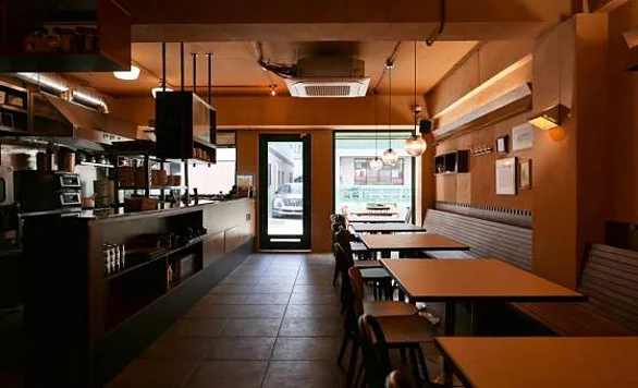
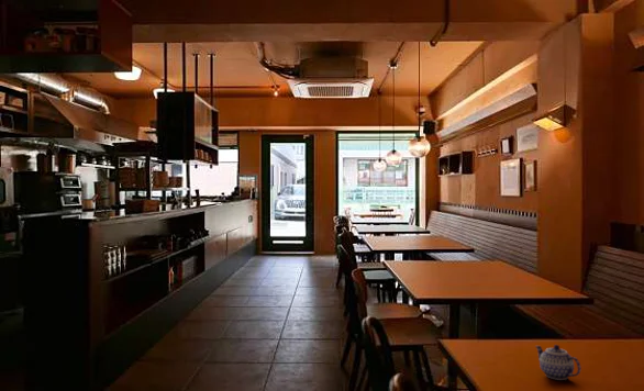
+ teapot (556, 360)
